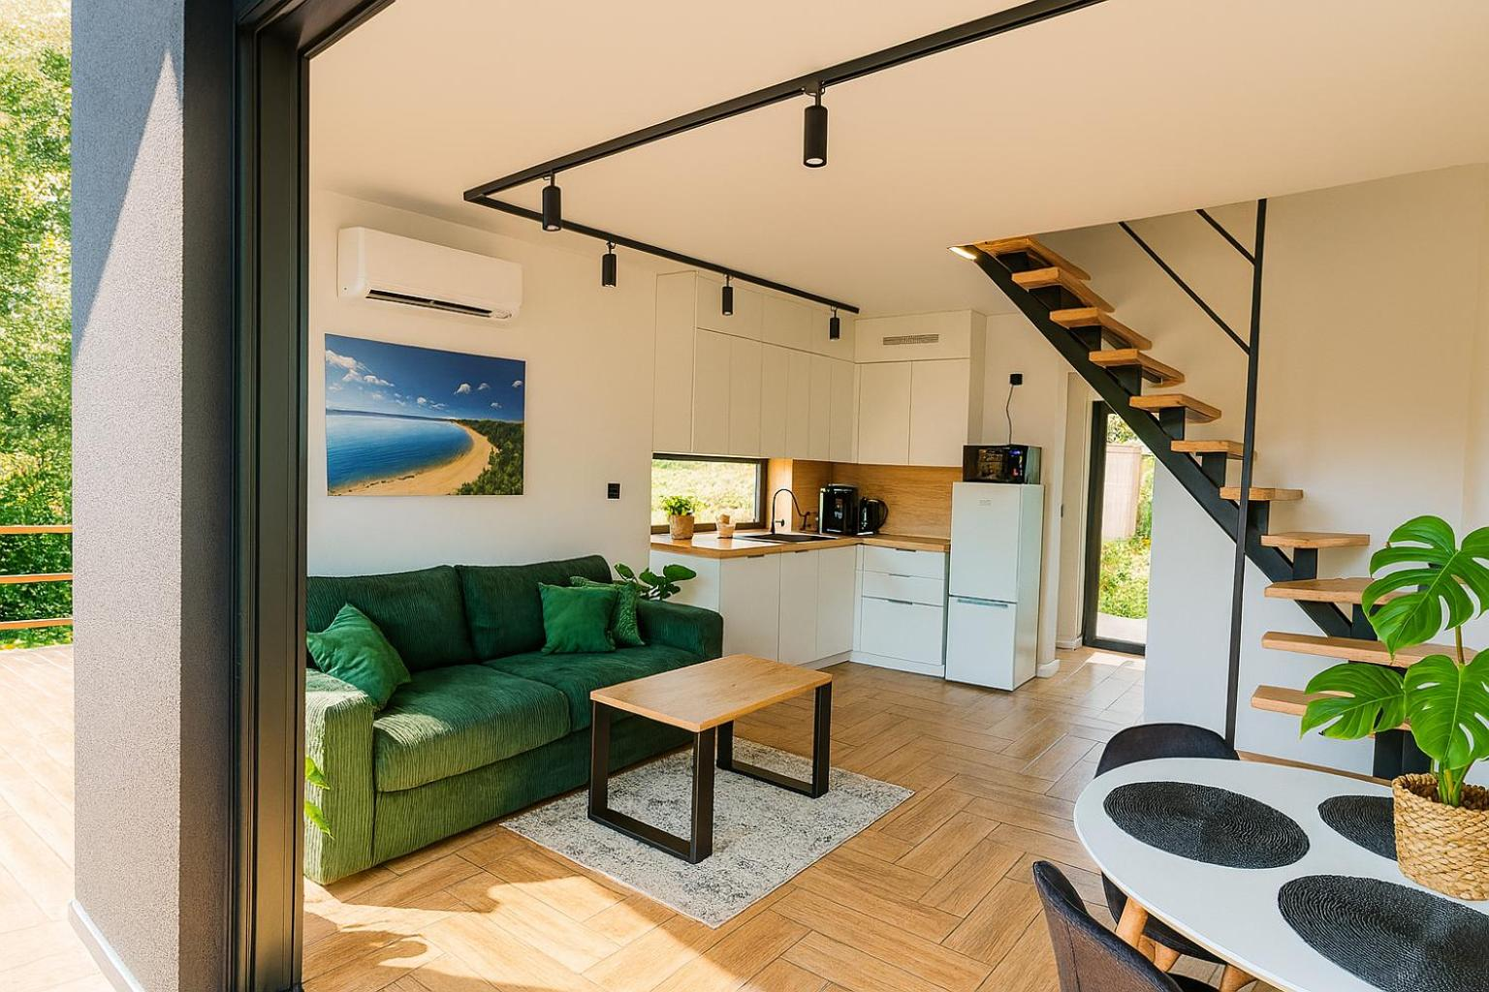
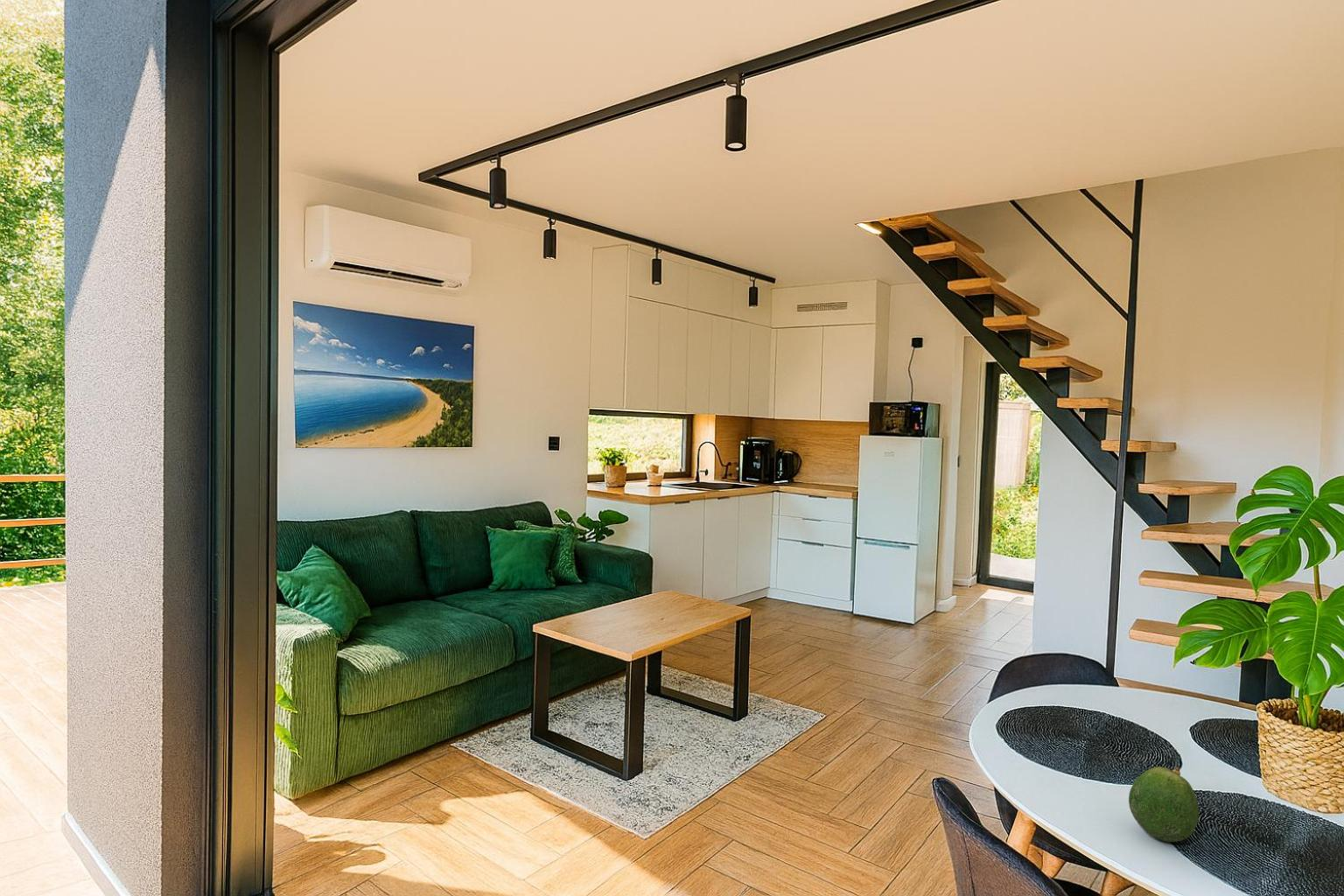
+ fruit (1162, 802)
